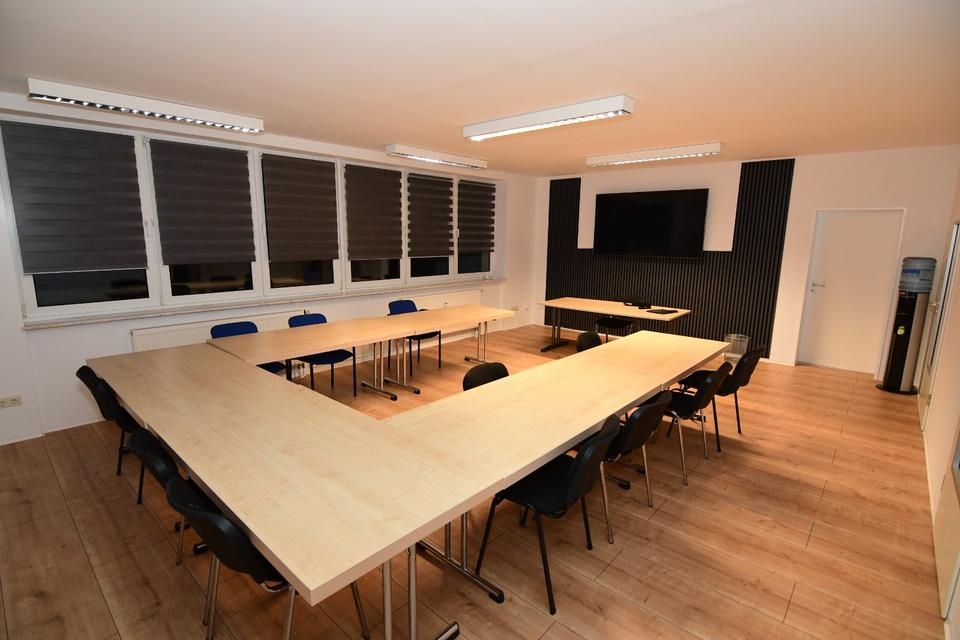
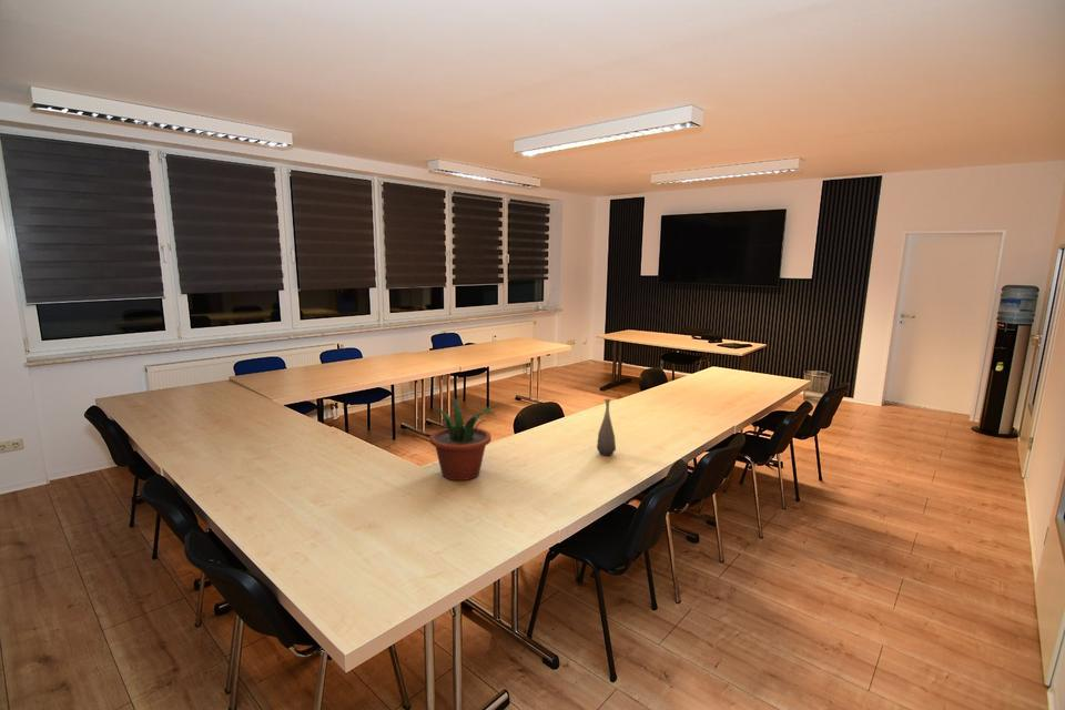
+ potted plant (465, 438)
+ bottle (607, 426)
